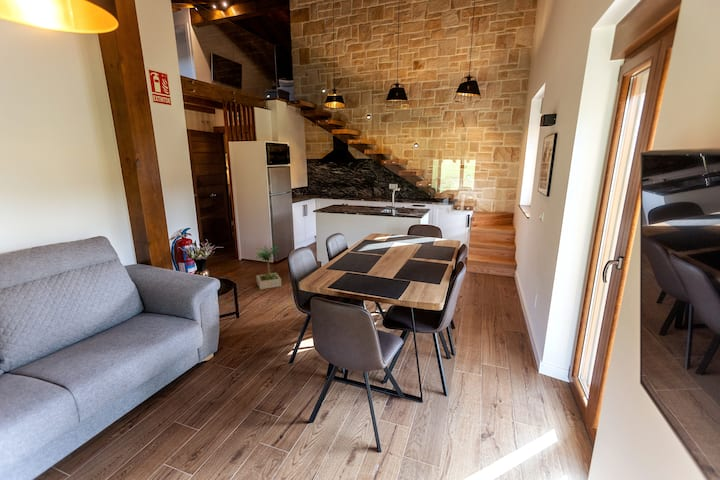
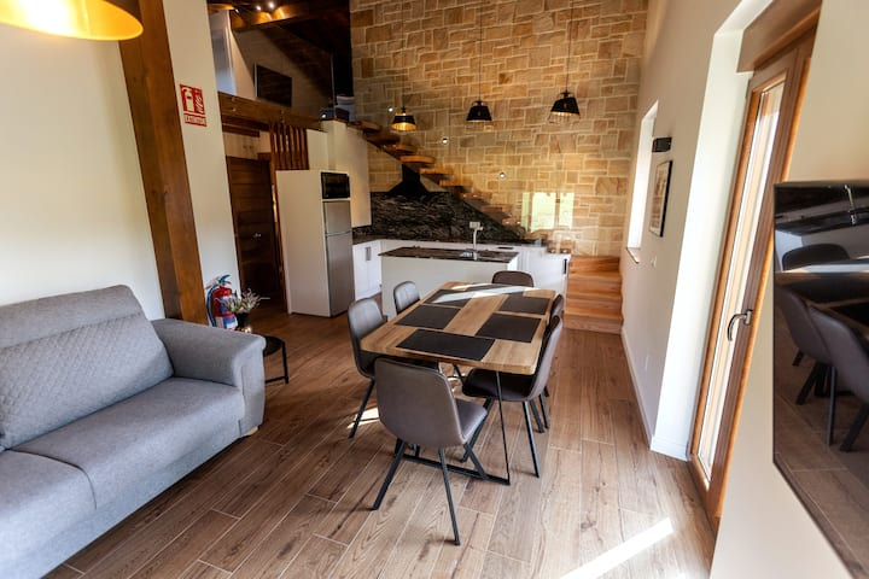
- potted plant (269, 266)
